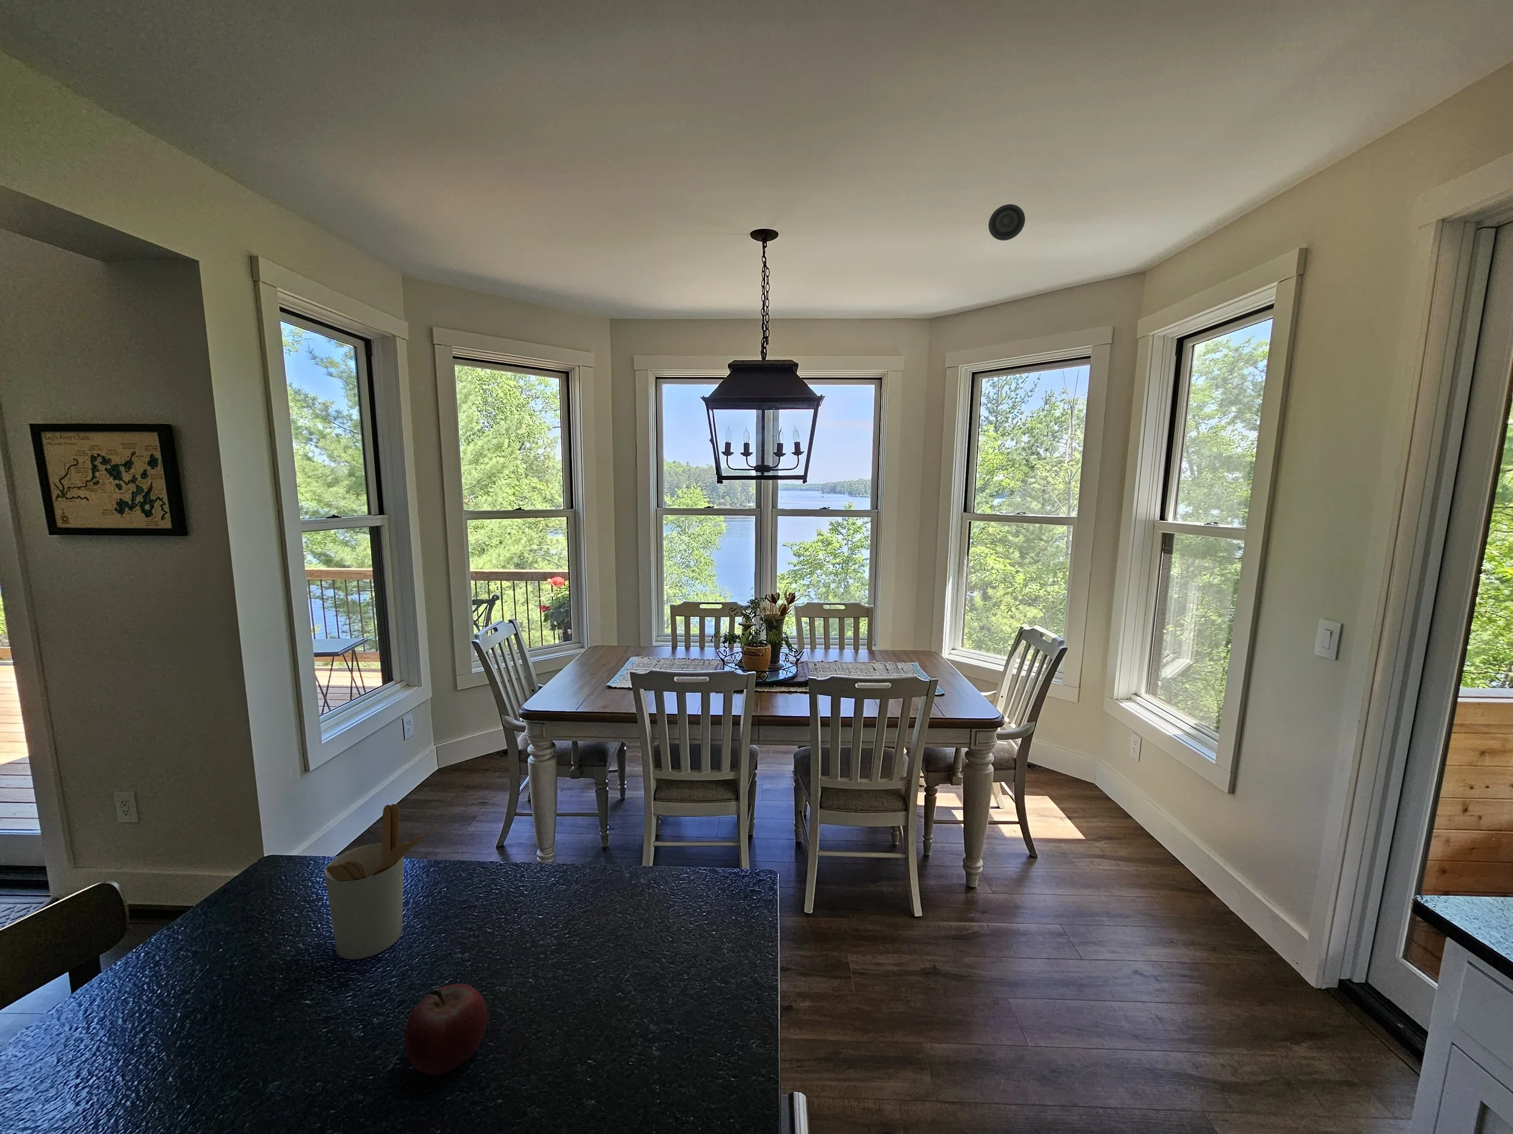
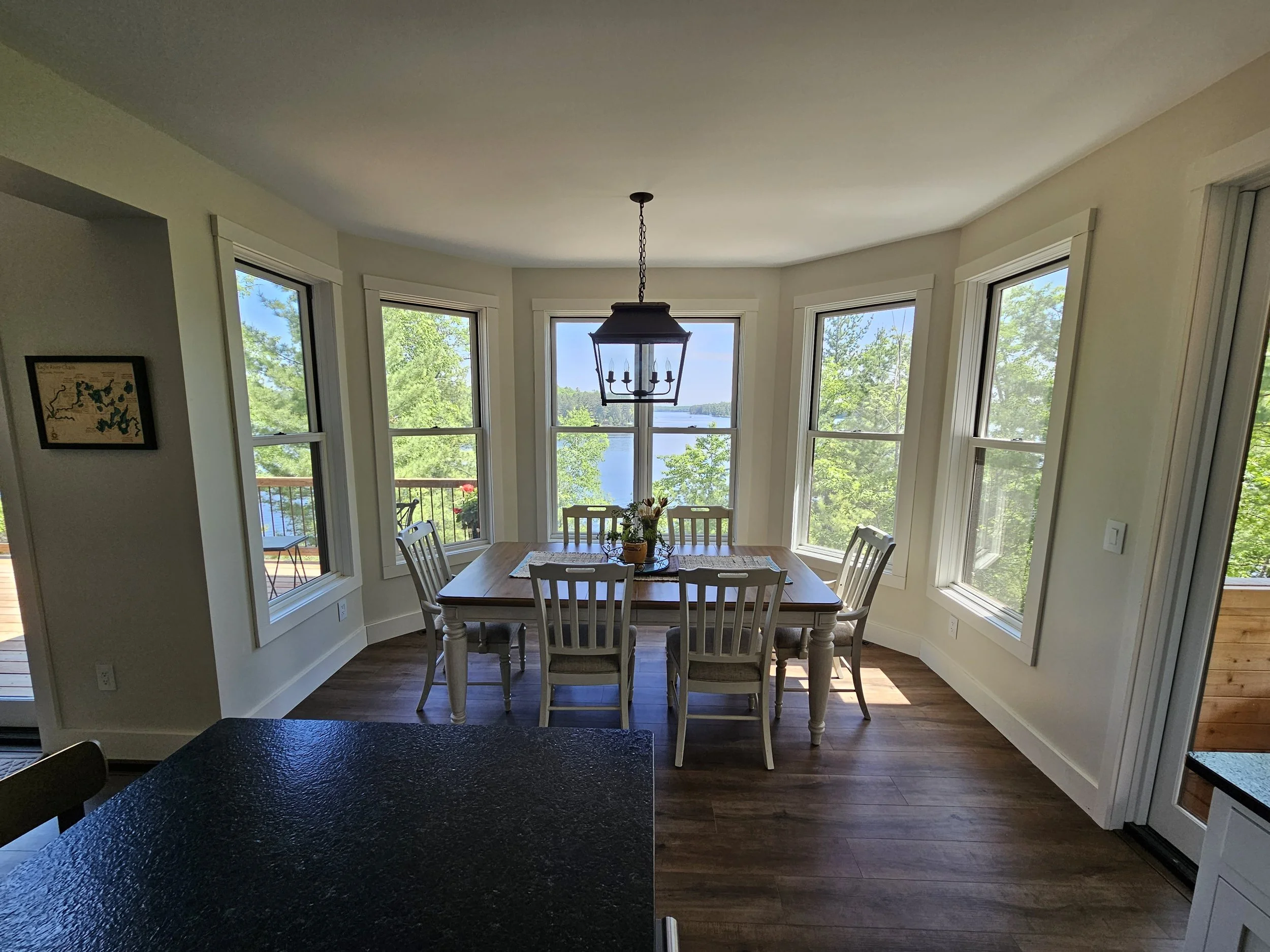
- fruit (446, 1021)
- utensil holder (382, 883)
- smoke detector (1007, 220)
